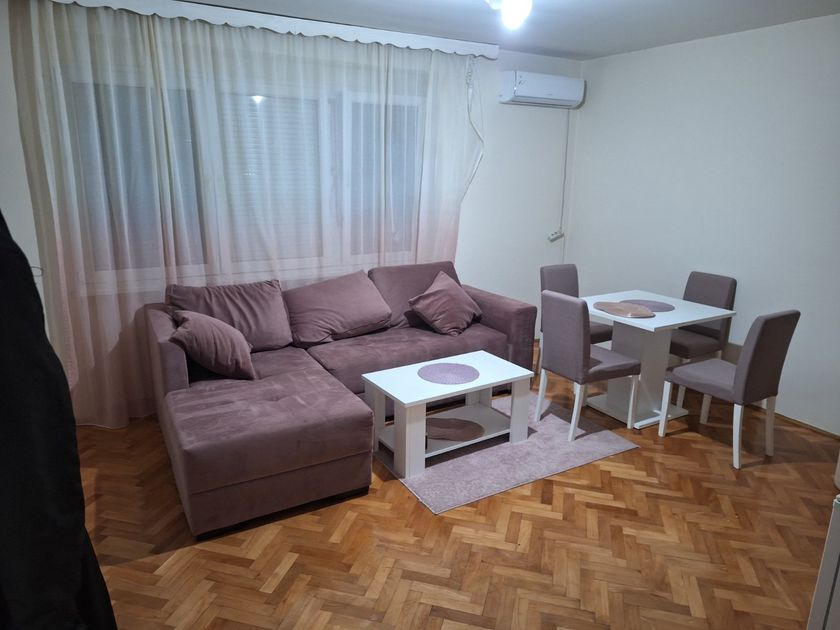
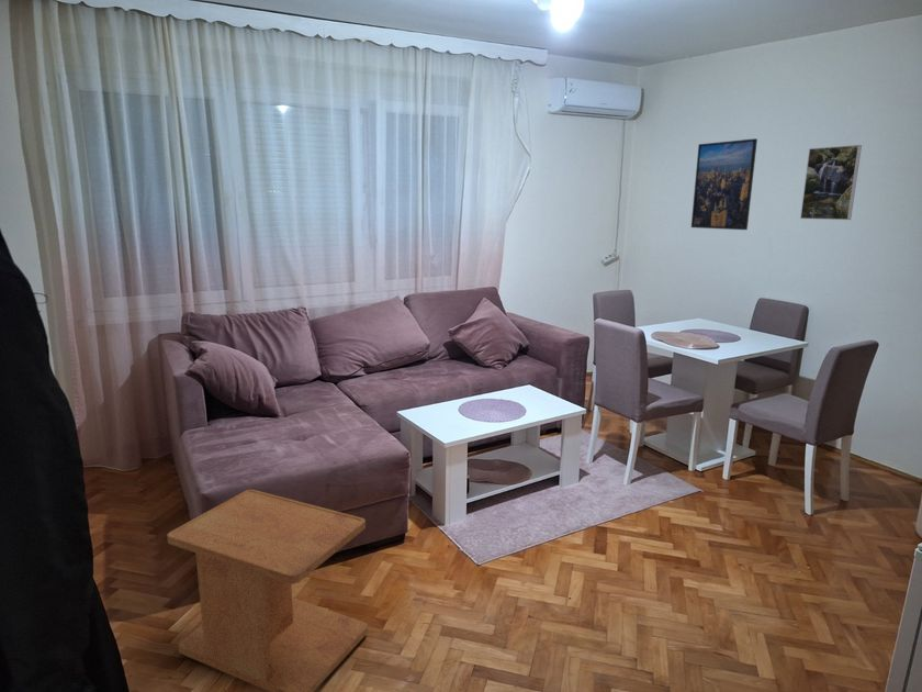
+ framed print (829, 183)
+ side table (272, 587)
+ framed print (721, 186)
